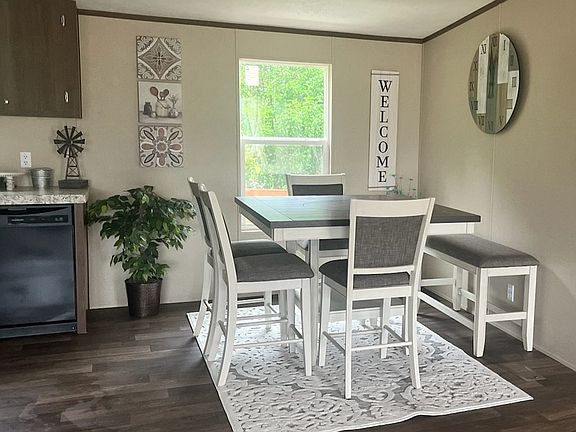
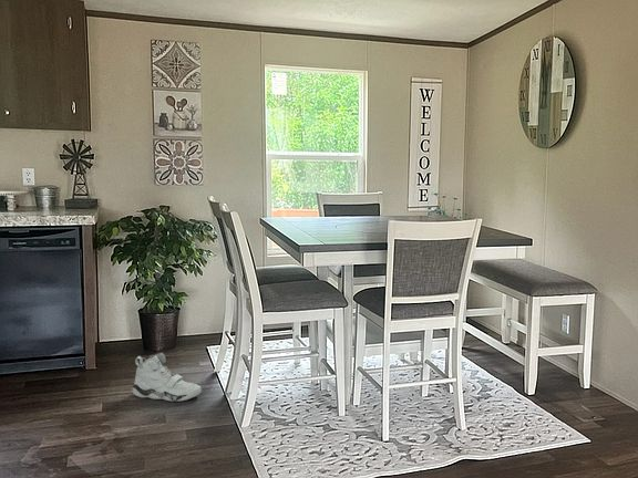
+ sneaker (166, 376)
